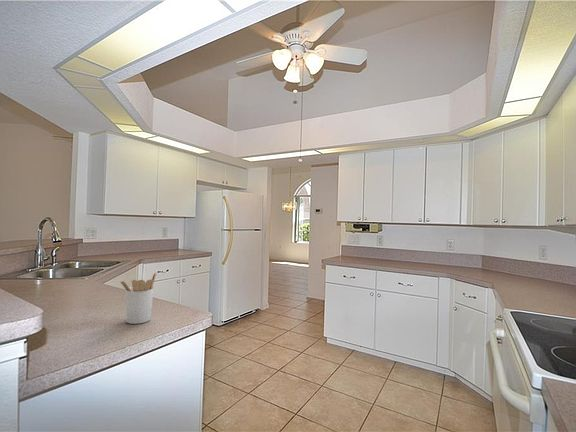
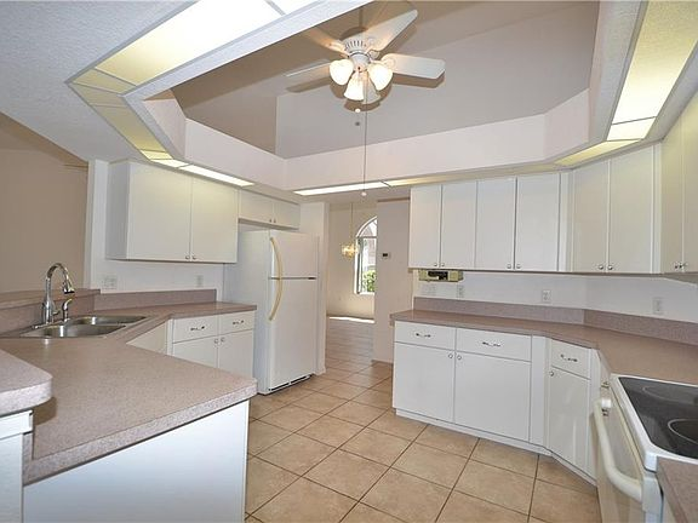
- utensil holder (140, 298)
